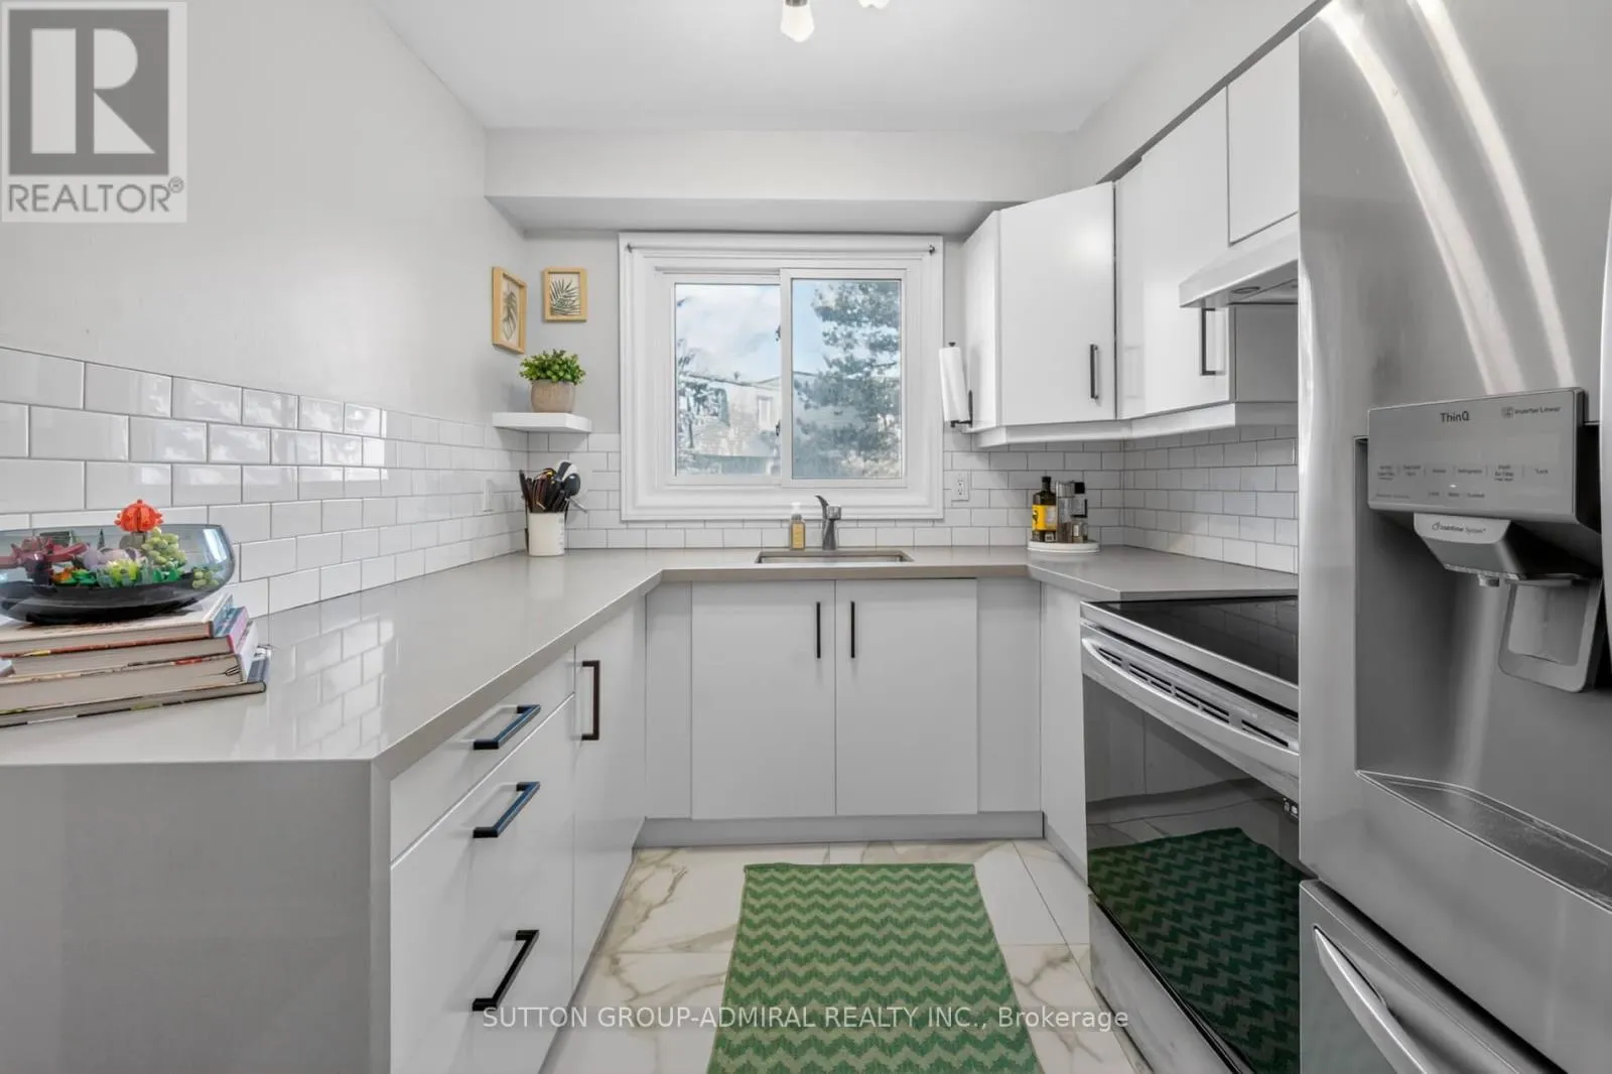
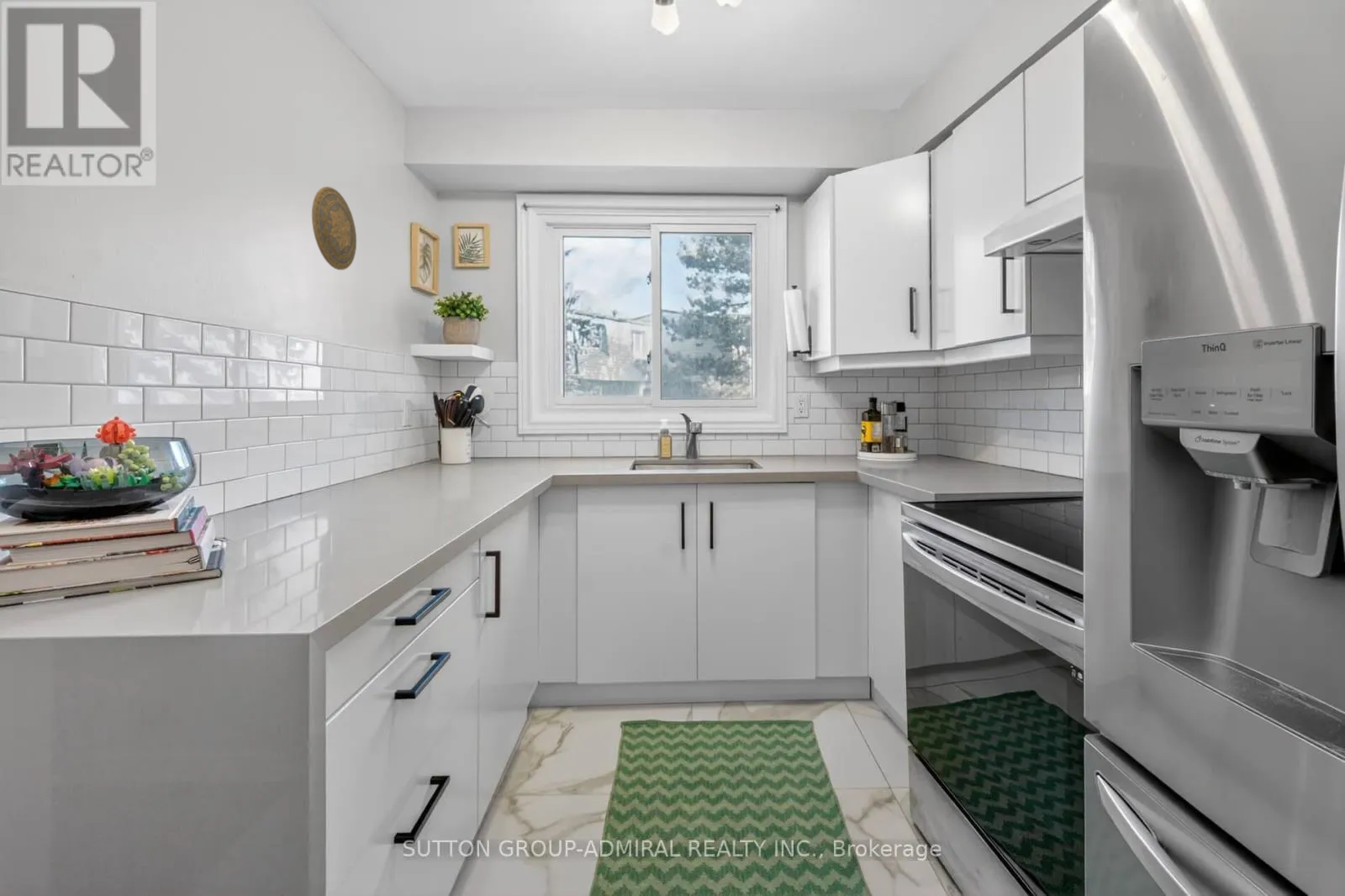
+ decorative plate (338, 229)
